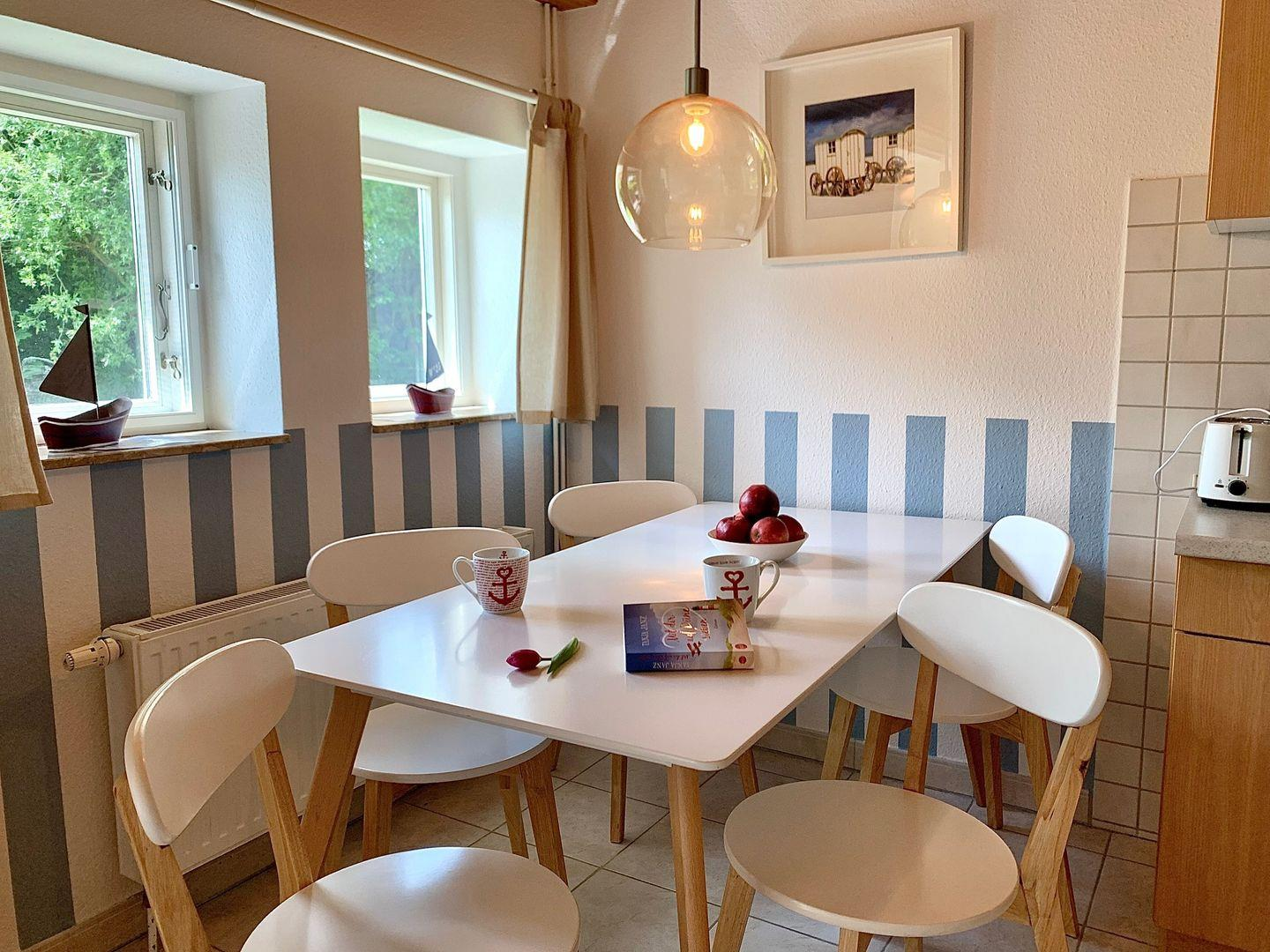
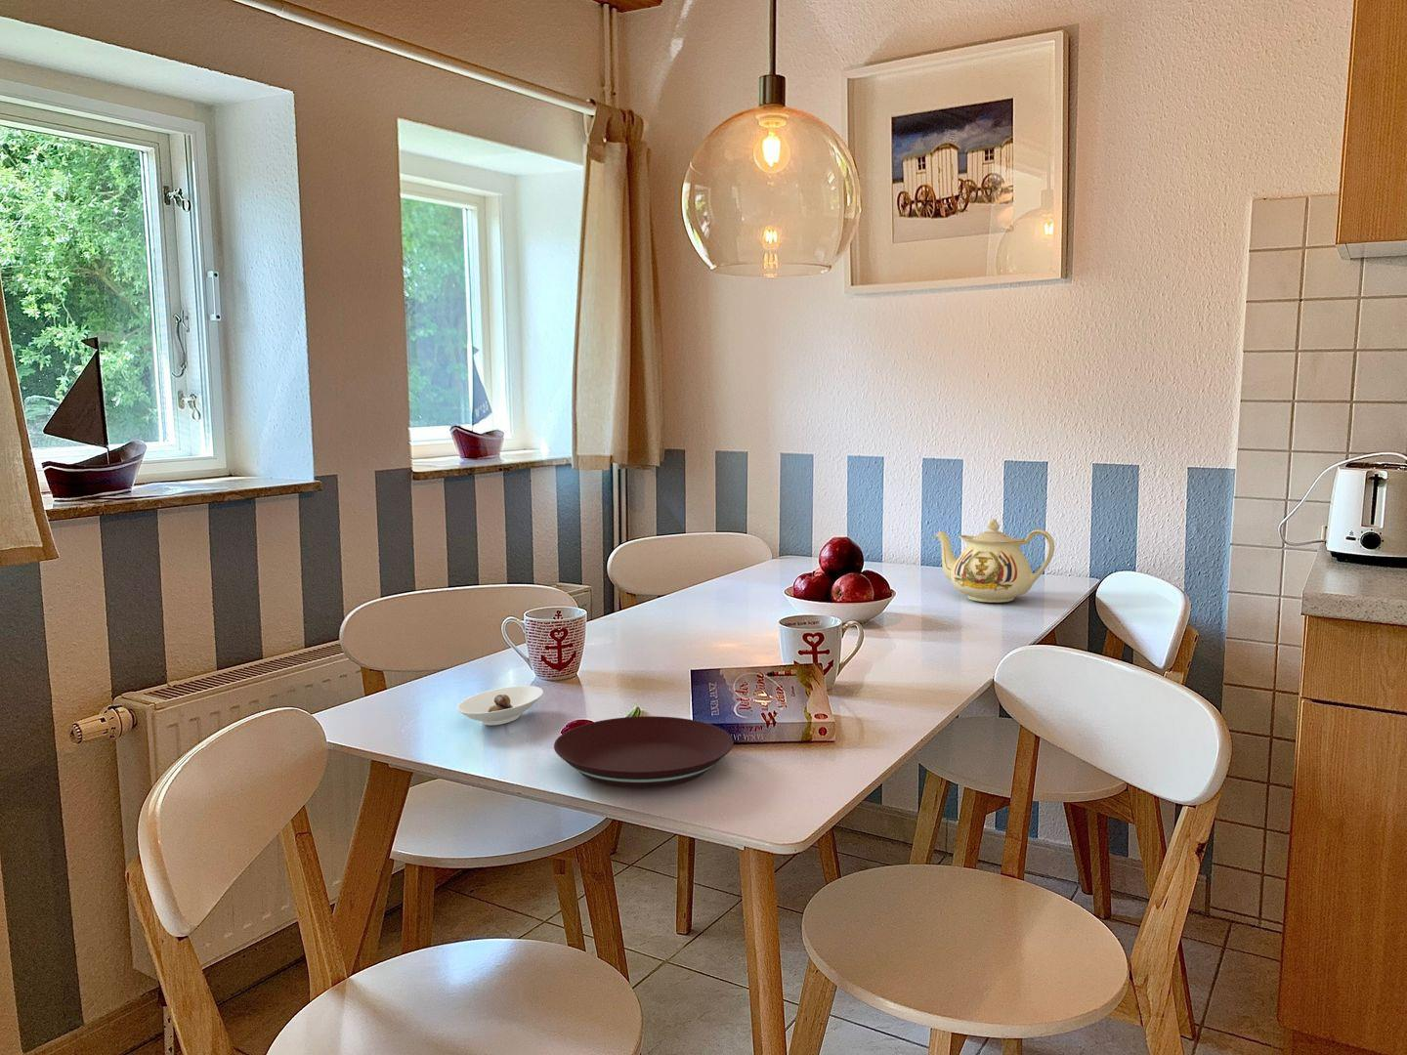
+ saucer (501, 706)
+ plate (644, 754)
+ teapot (992, 559)
